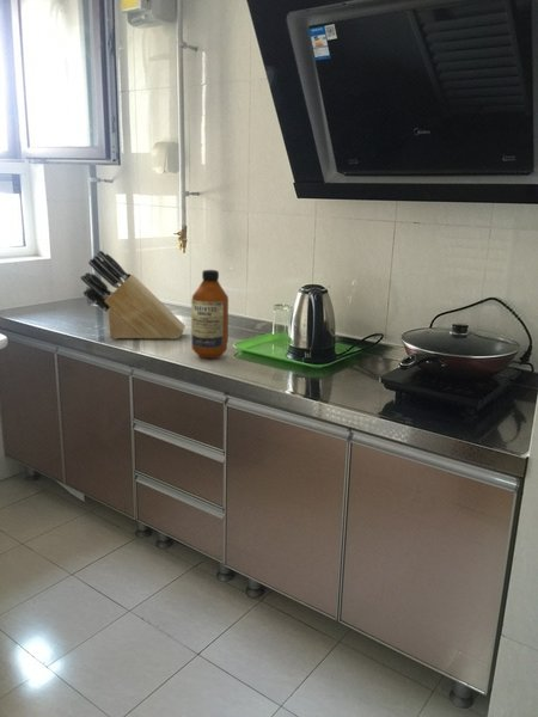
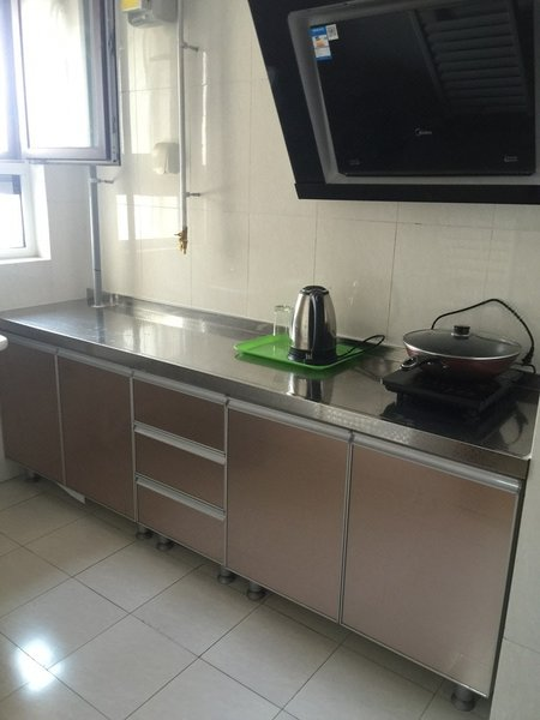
- bottle (209, 314)
- knife block (134, 294)
